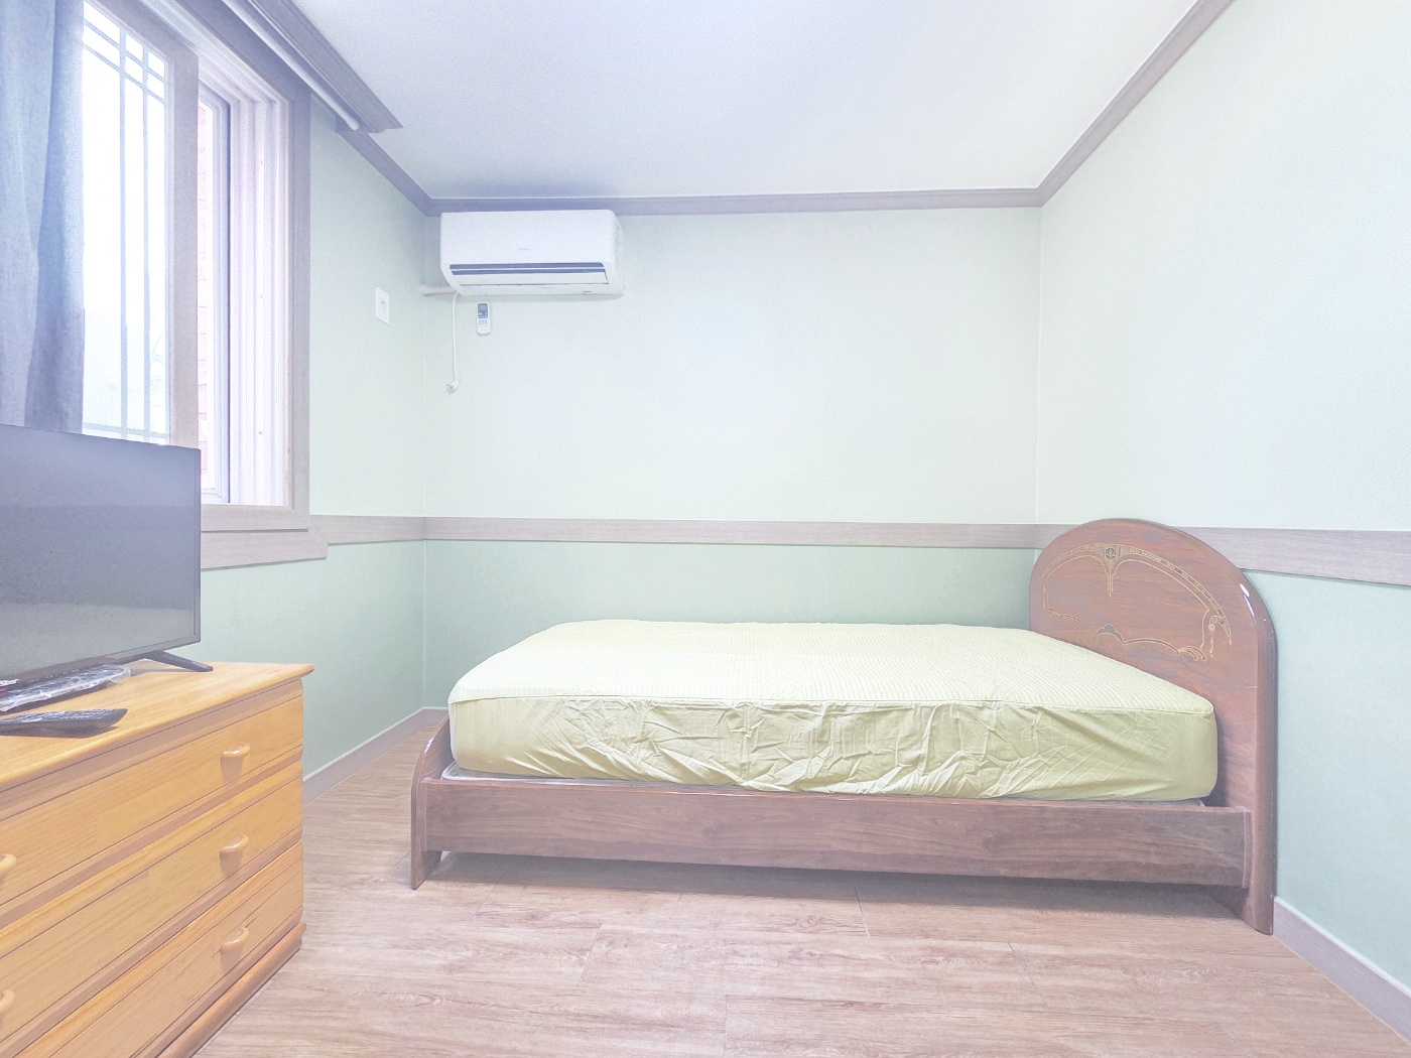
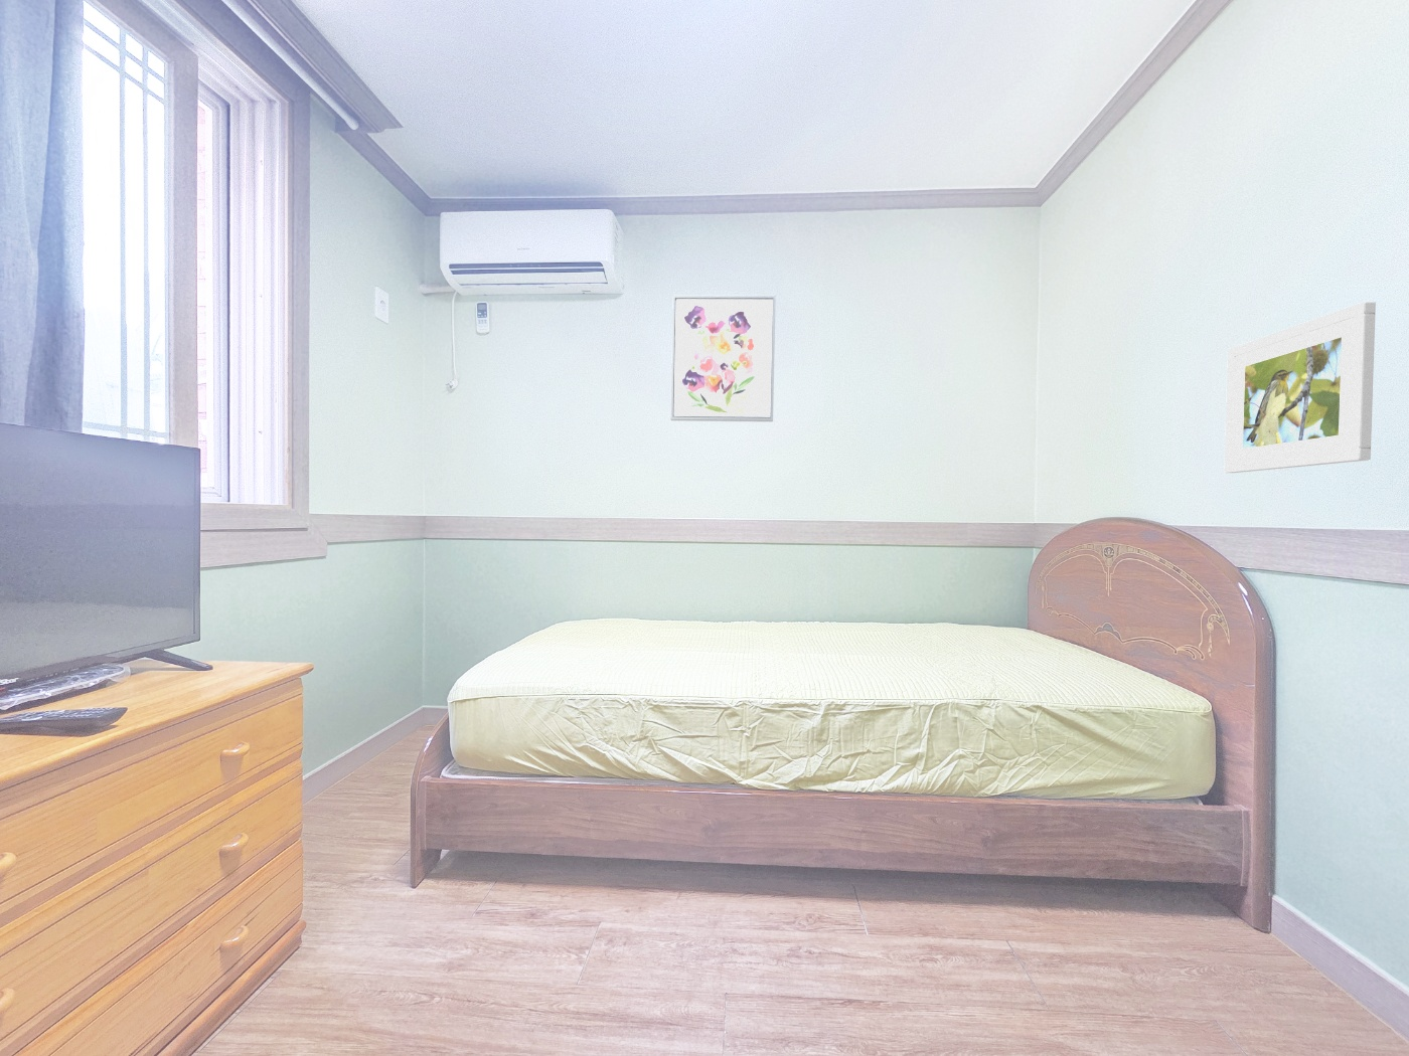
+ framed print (1290, 397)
+ wall art (722, 358)
